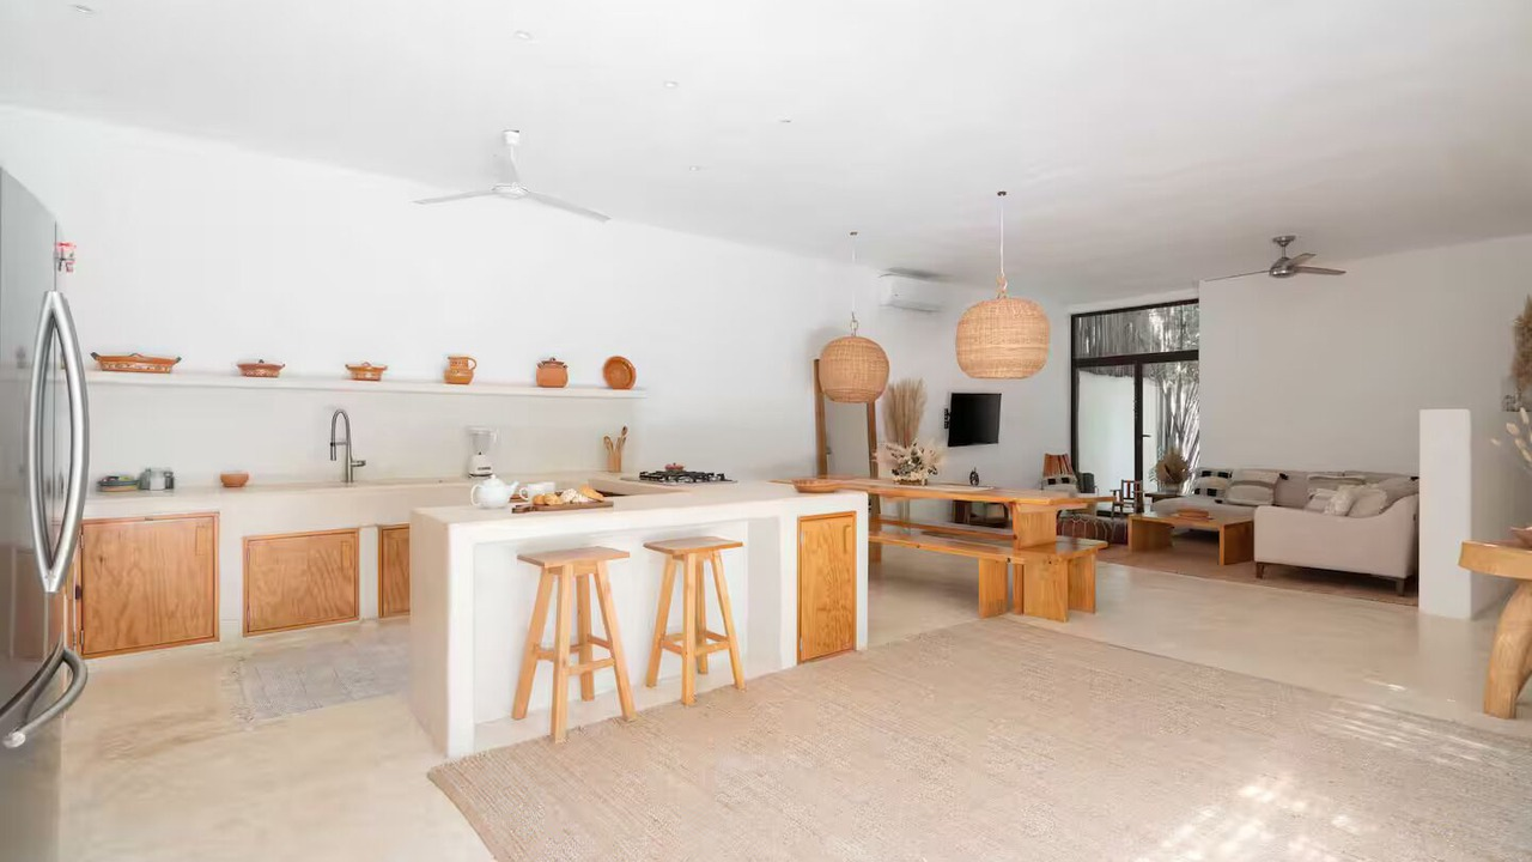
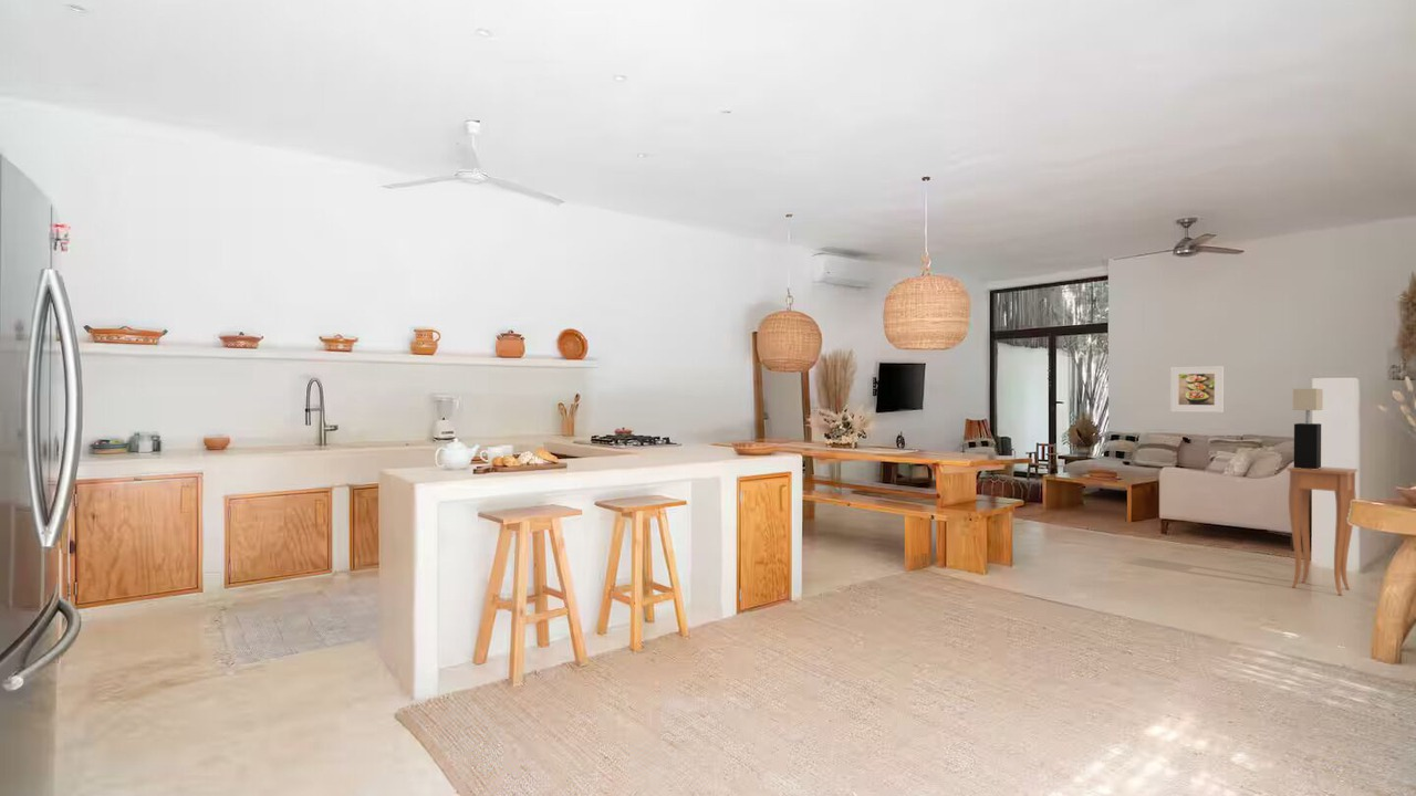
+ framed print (1196, 389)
+ side table (1309, 533)
+ table lamp (1308, 428)
